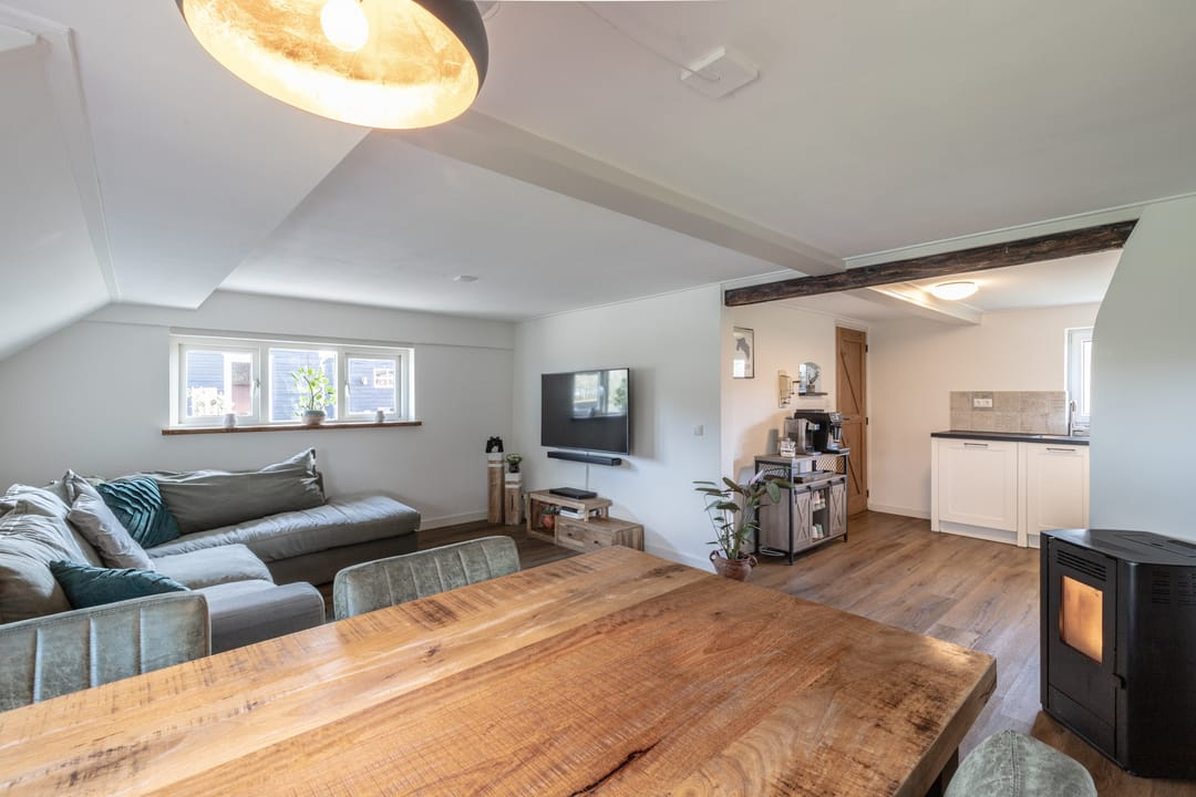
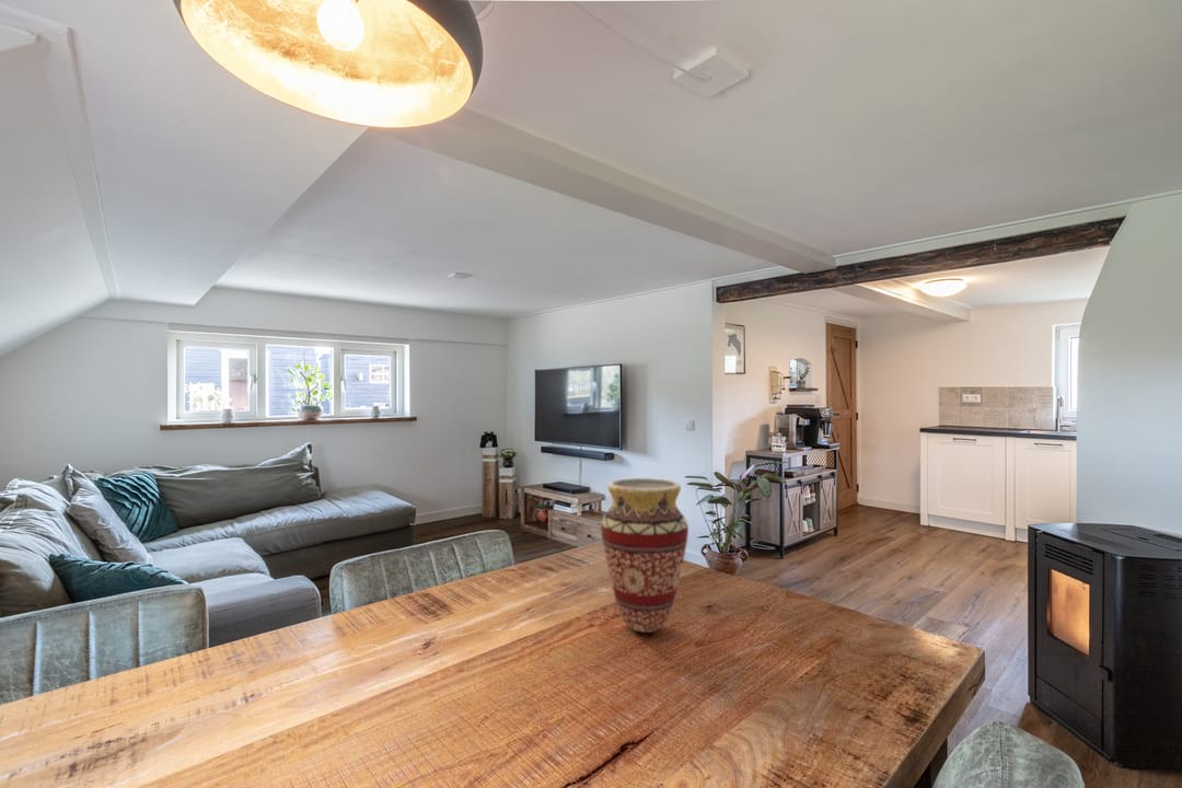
+ vase (644, 555)
